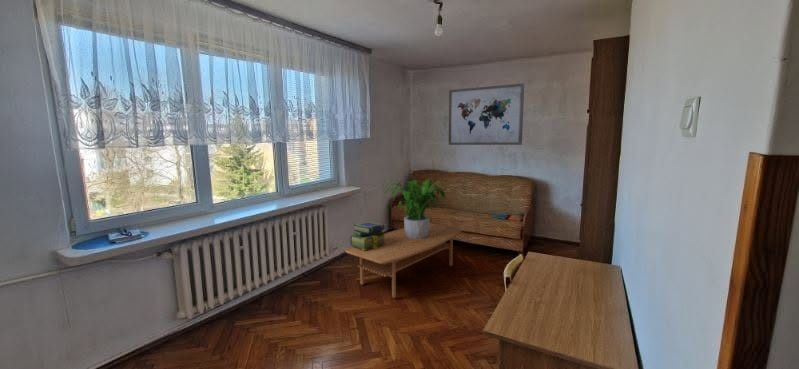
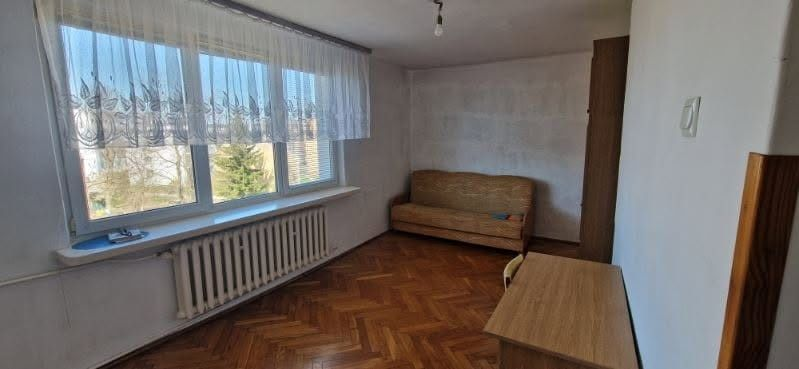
- stack of books (368, 234)
- coffee table (409, 256)
- wall art (483, 116)
- potted plant (417, 208)
